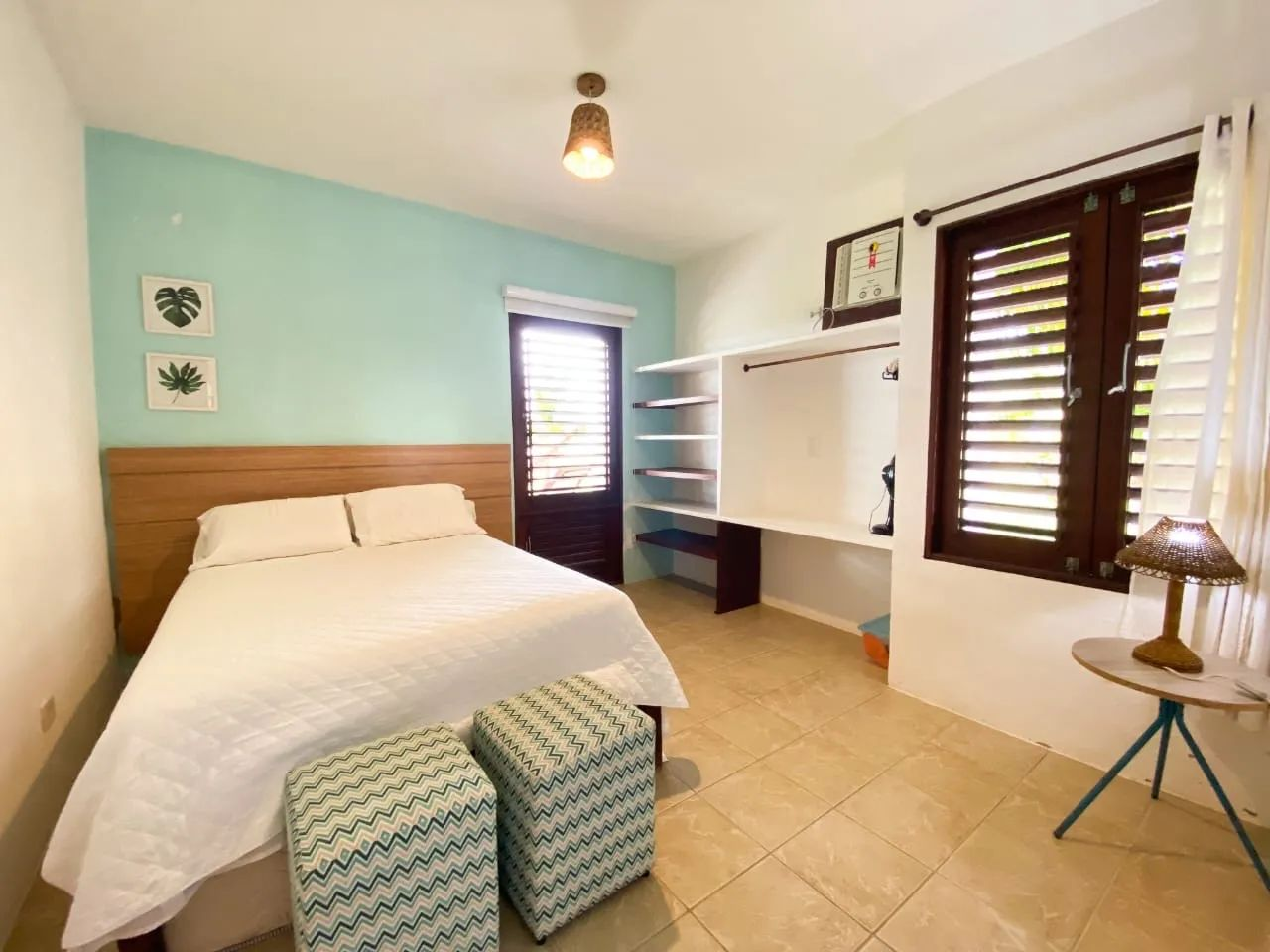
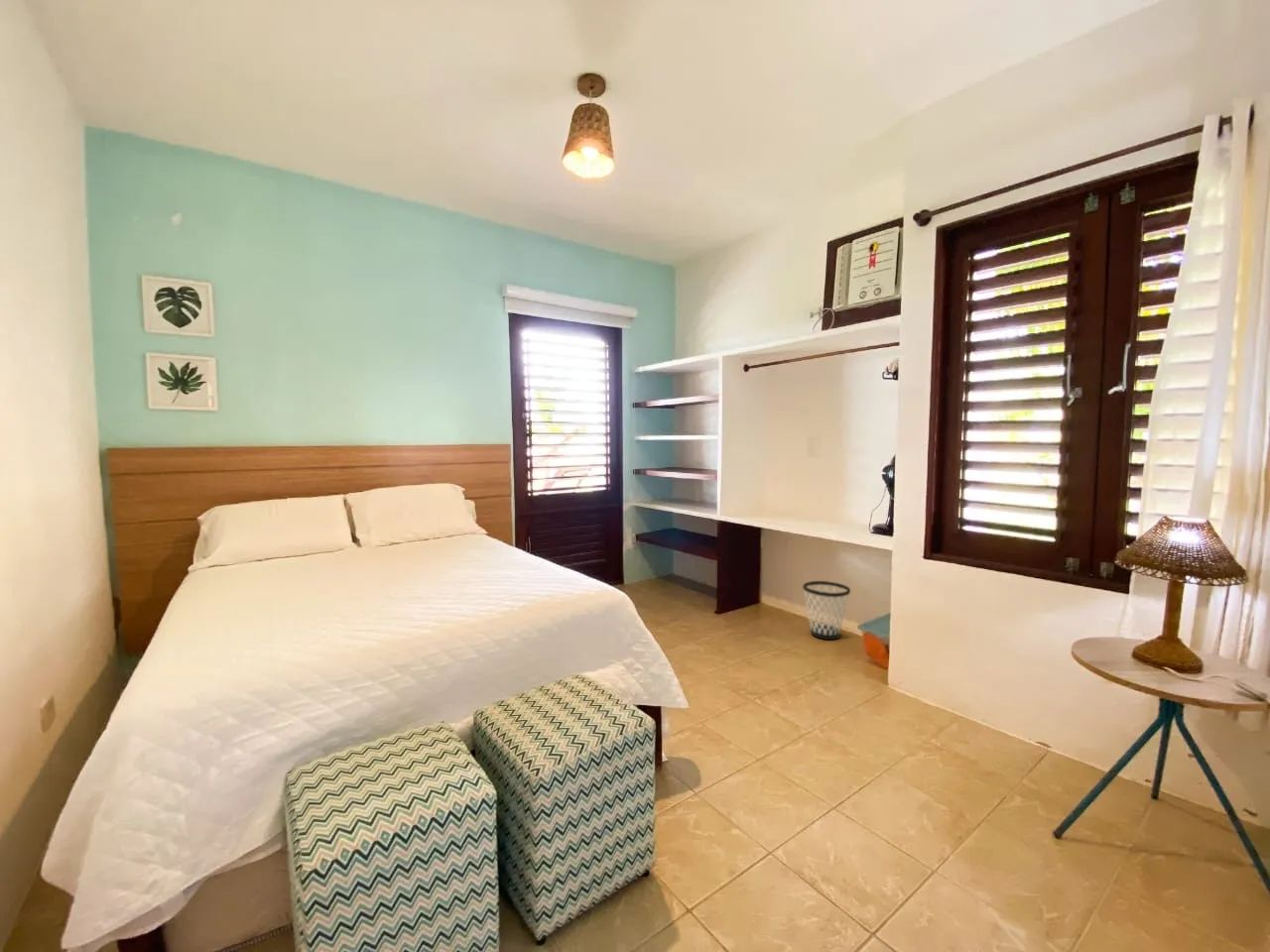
+ wastebasket (826, 611)
